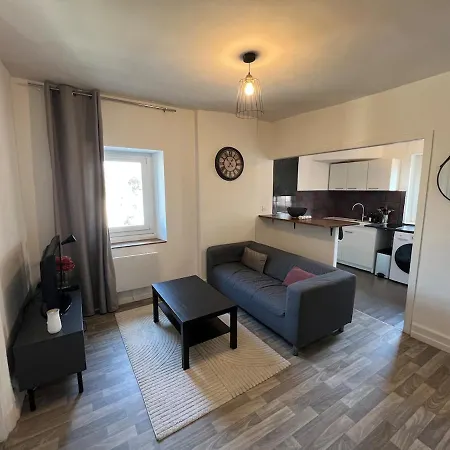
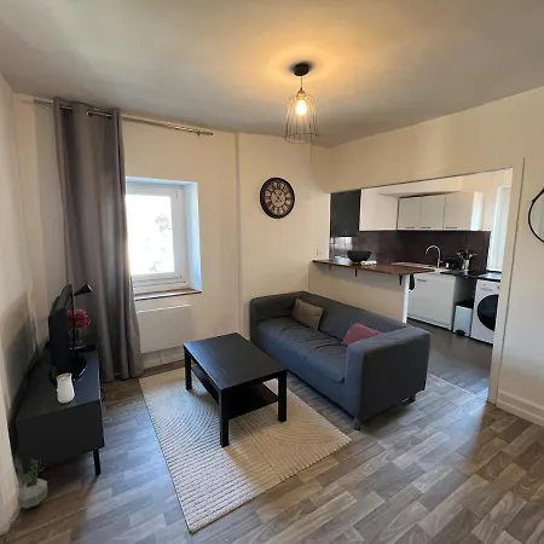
+ potted plant (31, 476)
